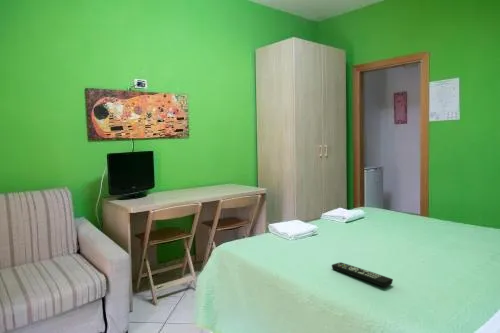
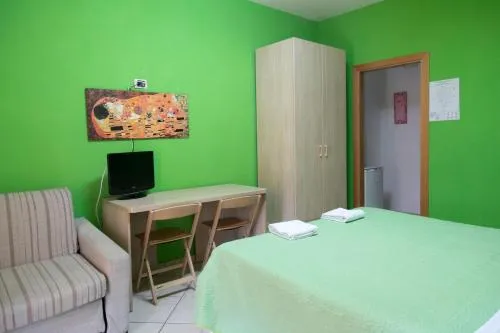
- remote control (360, 273)
